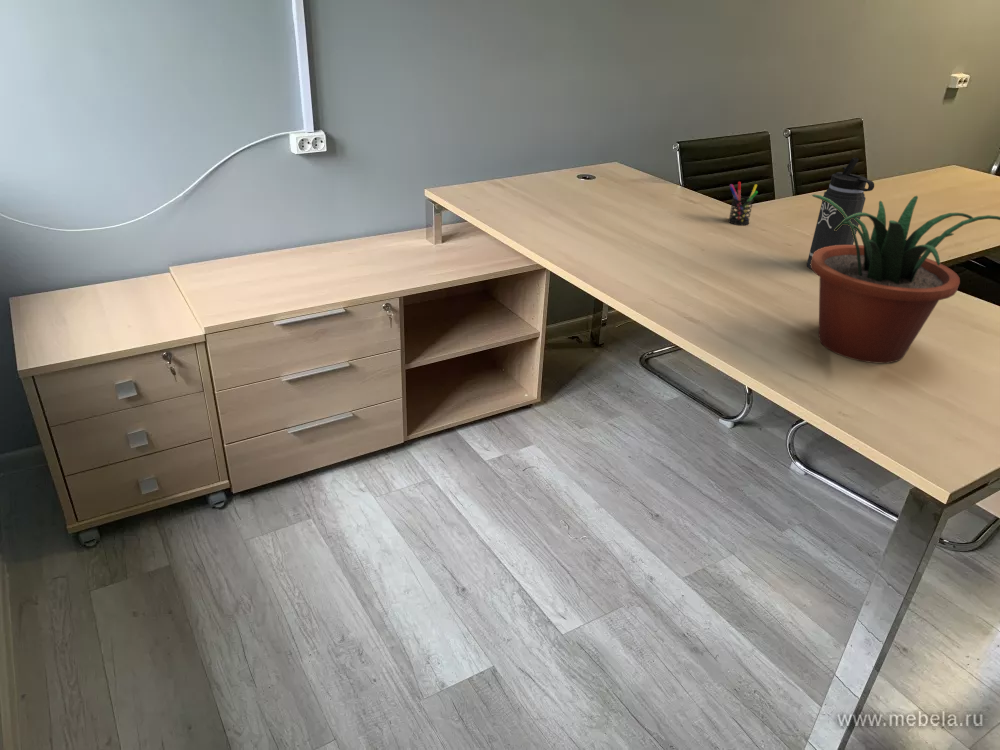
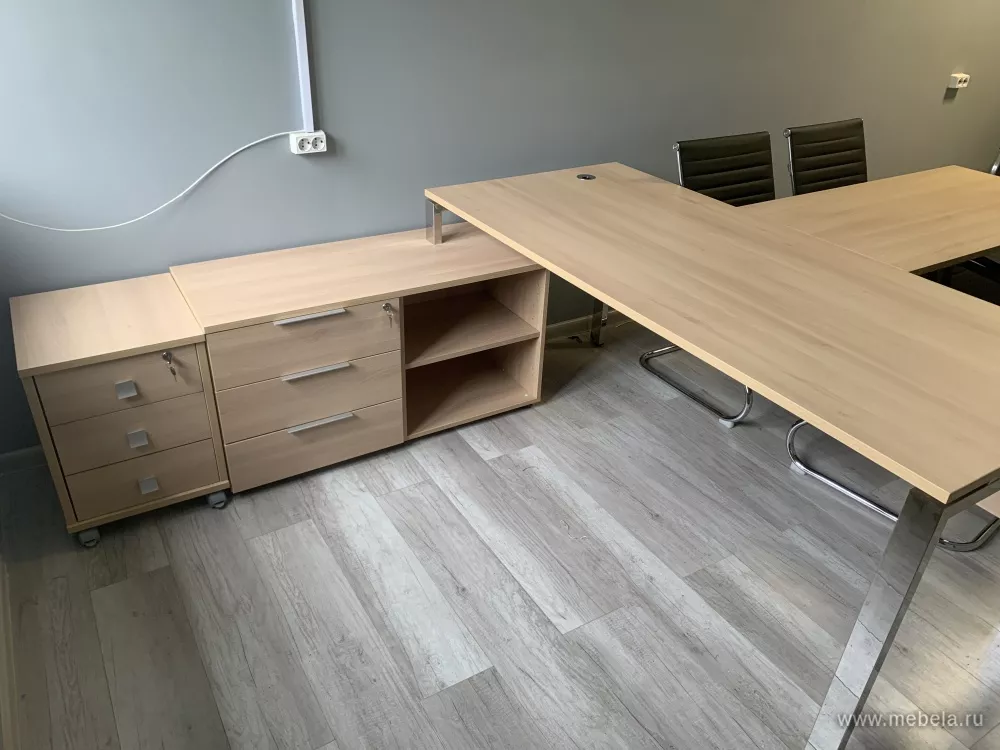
- pen holder (743, 202)
- thermos bottle (842, 215)
- potted plant (890, 282)
